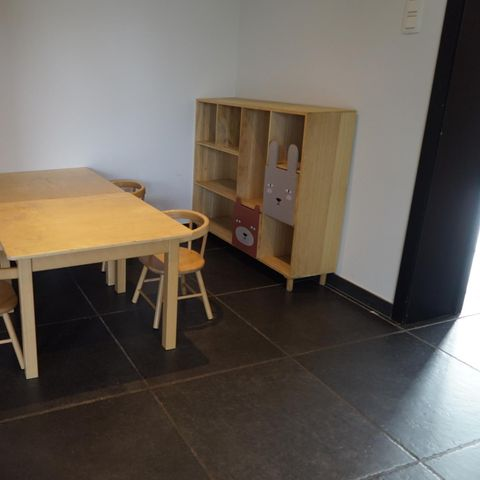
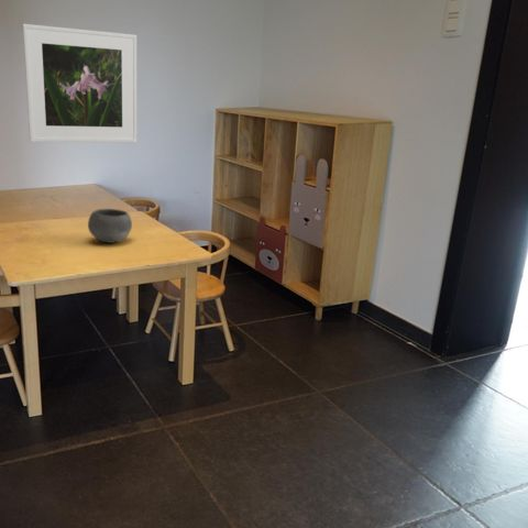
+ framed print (84, 87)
+ bowl (110, 226)
